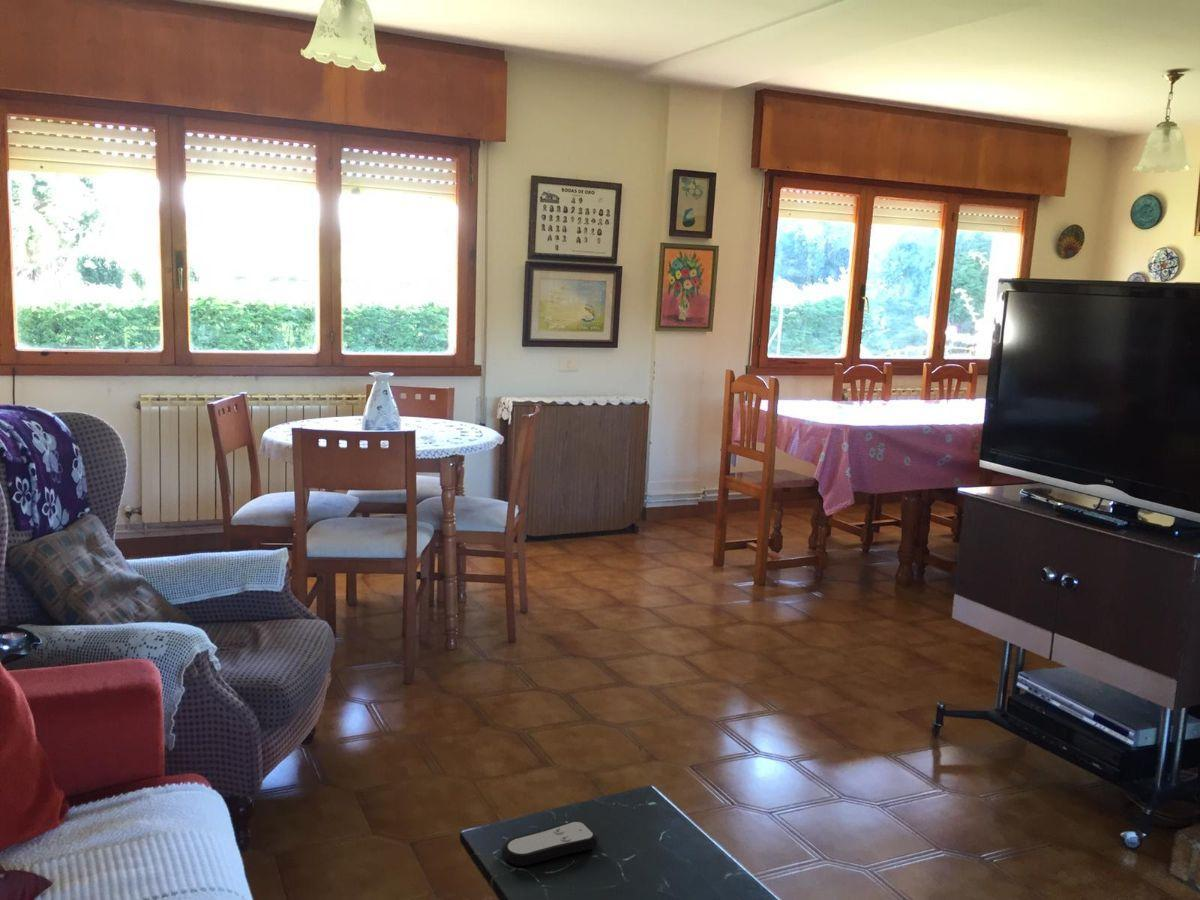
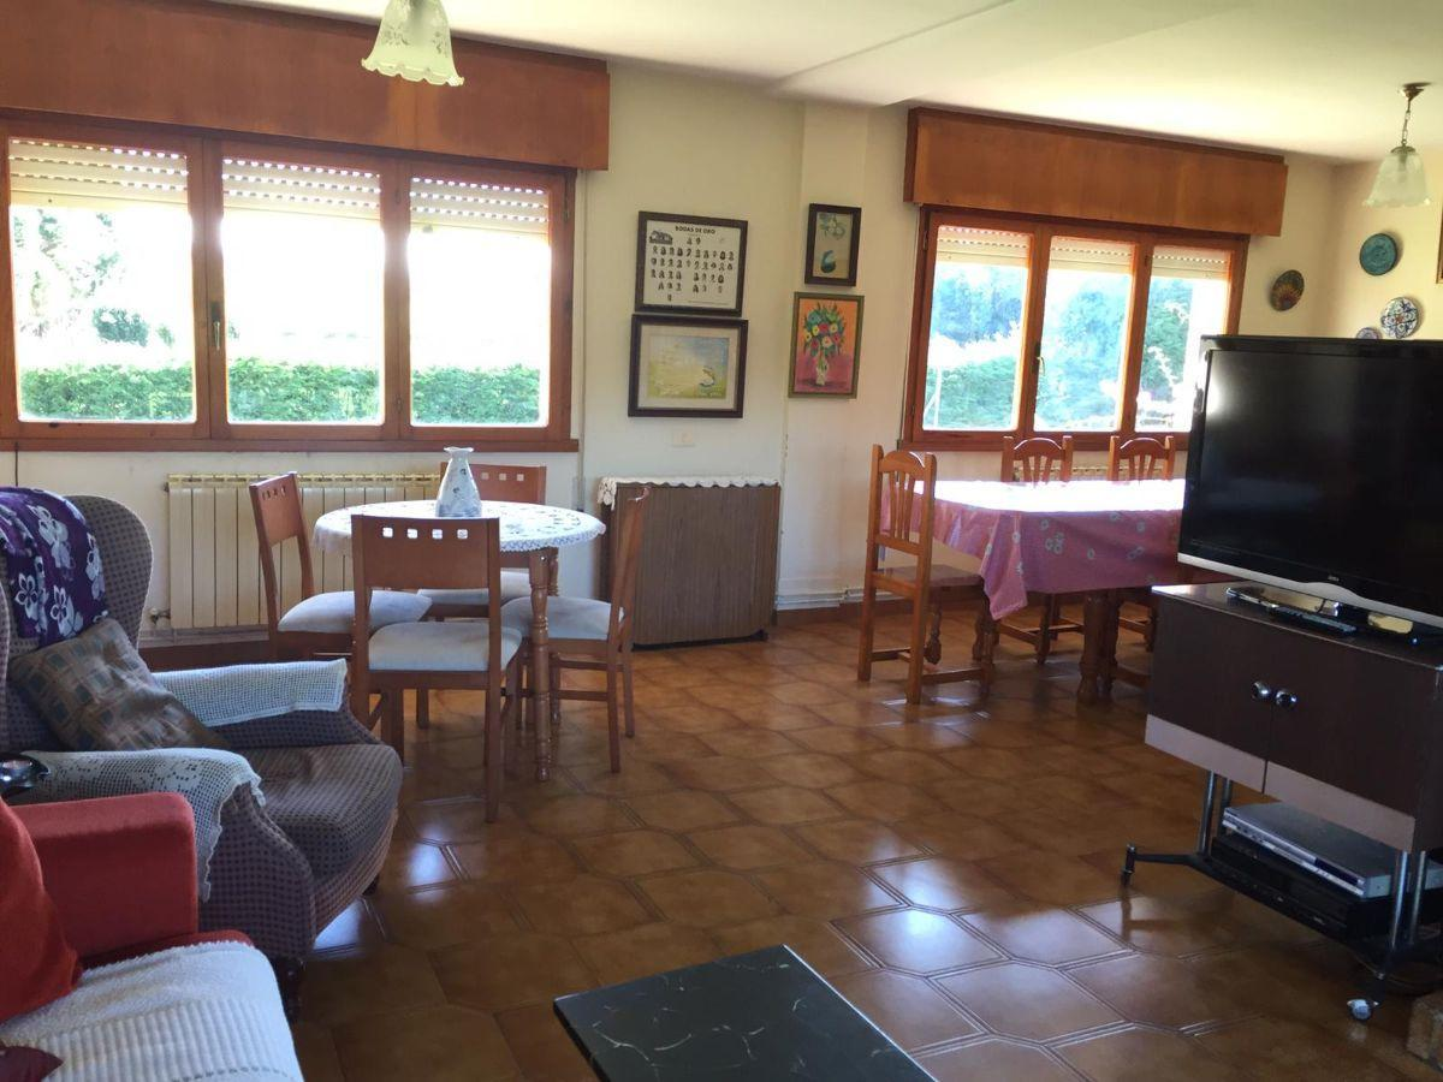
- remote control (549, 842)
